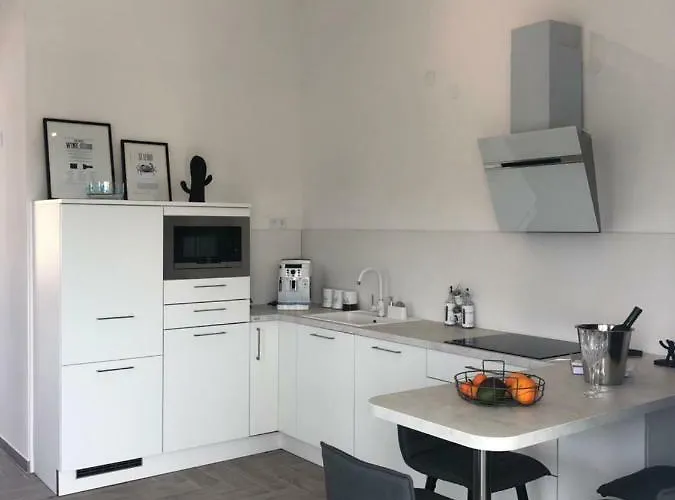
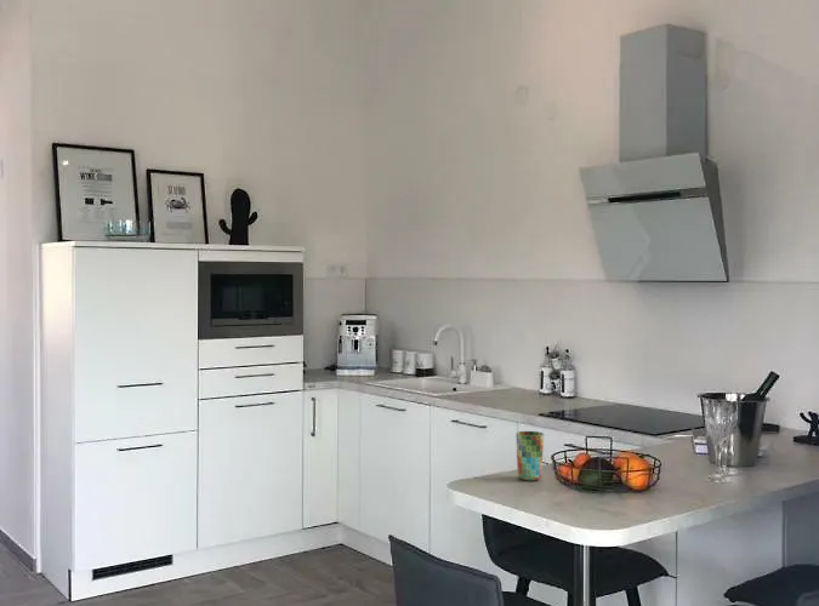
+ cup (529, 456)
